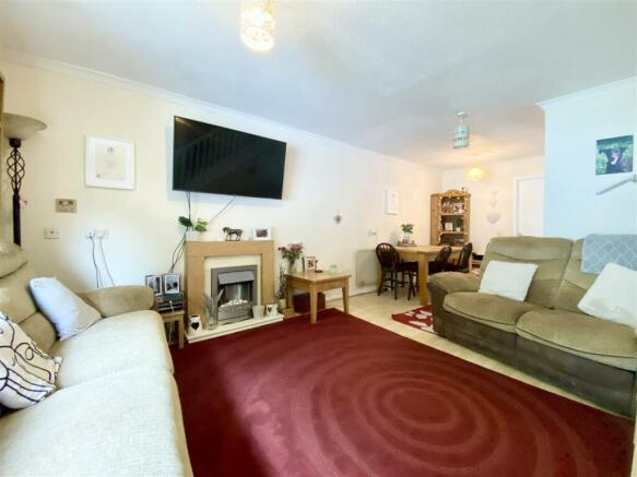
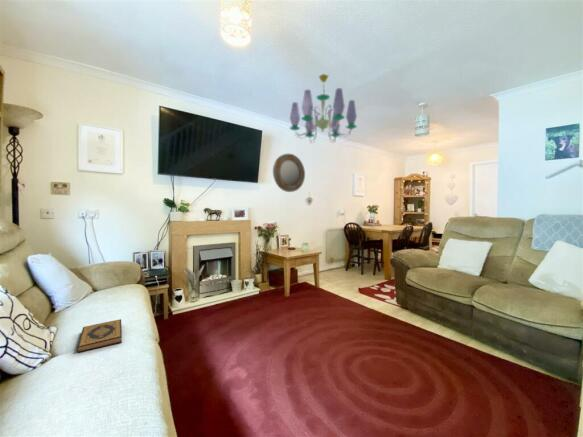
+ home mirror (289, 172)
+ hardback book (101, 334)
+ chandelier (322, 107)
